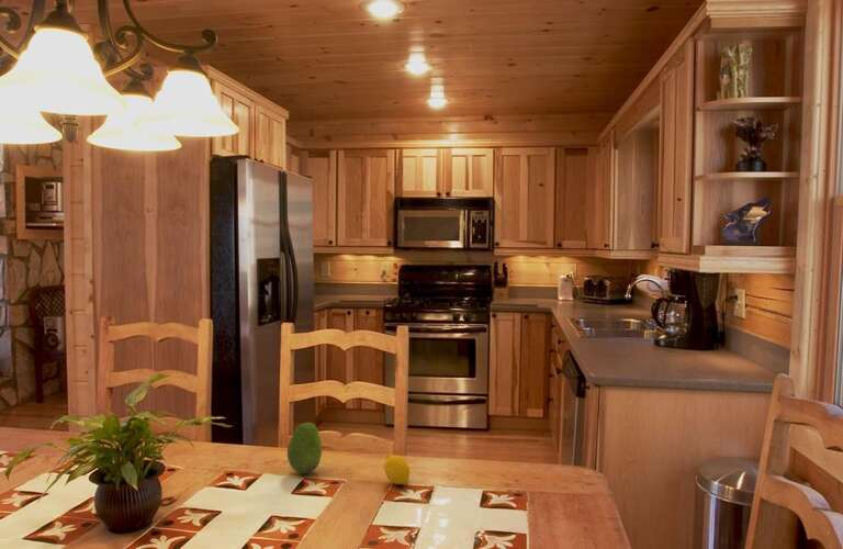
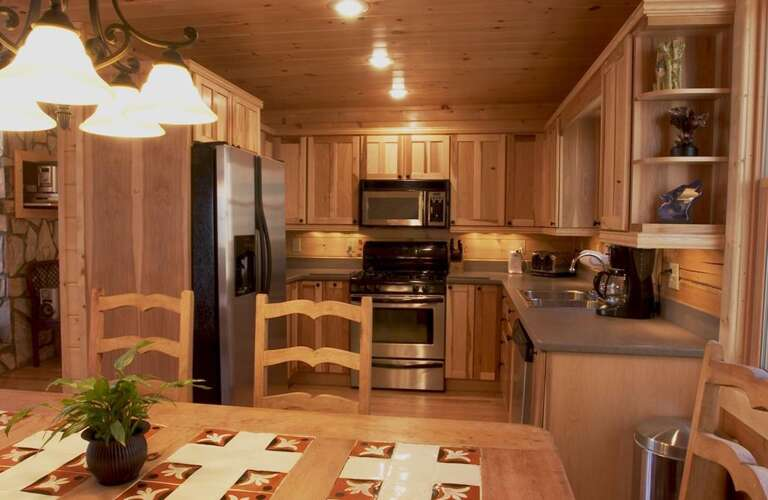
- fruit (396, 469)
- fruit (304, 447)
